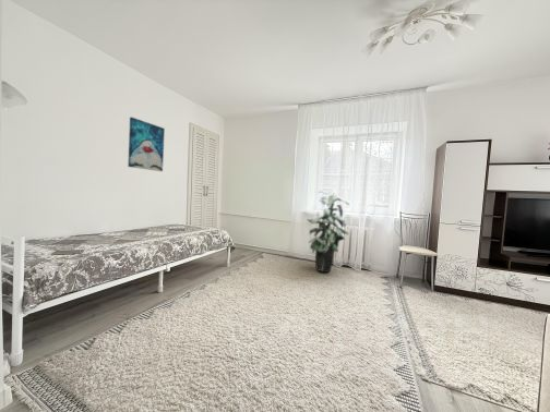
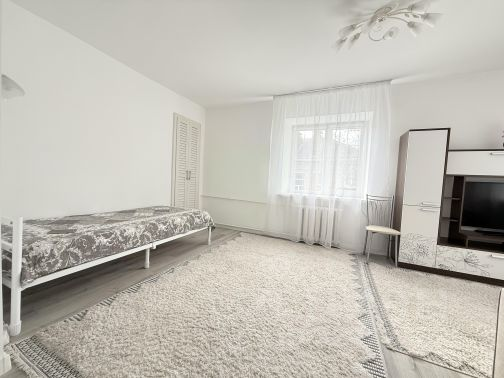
- indoor plant (325, 230)
- wall art (147, 146)
